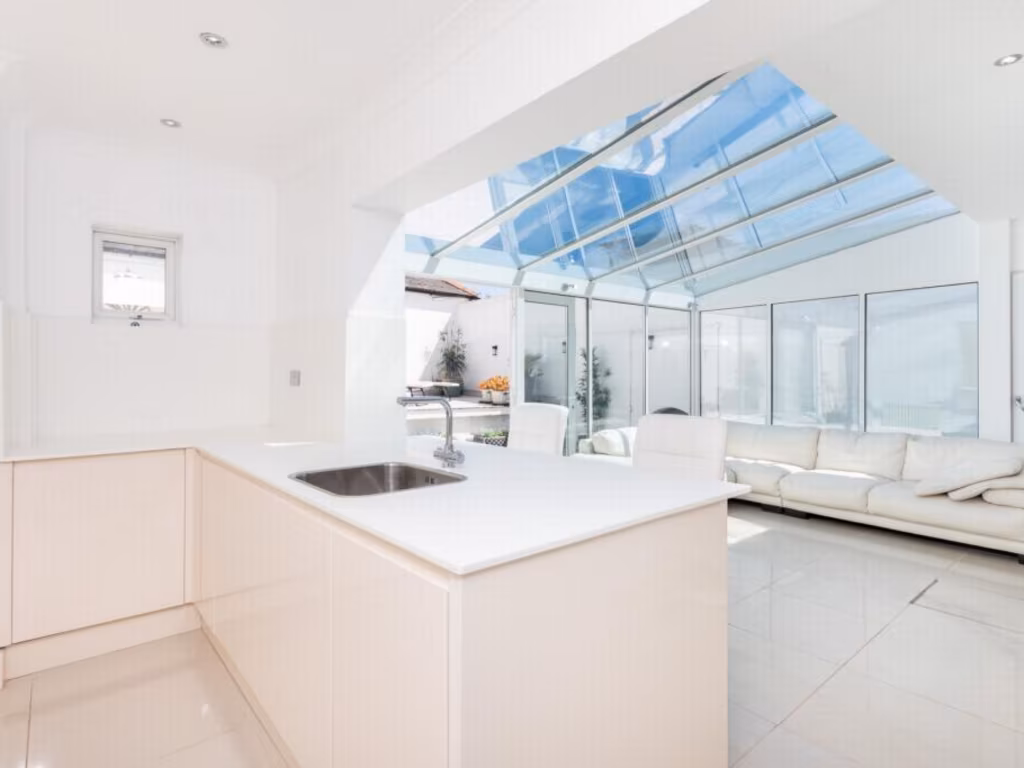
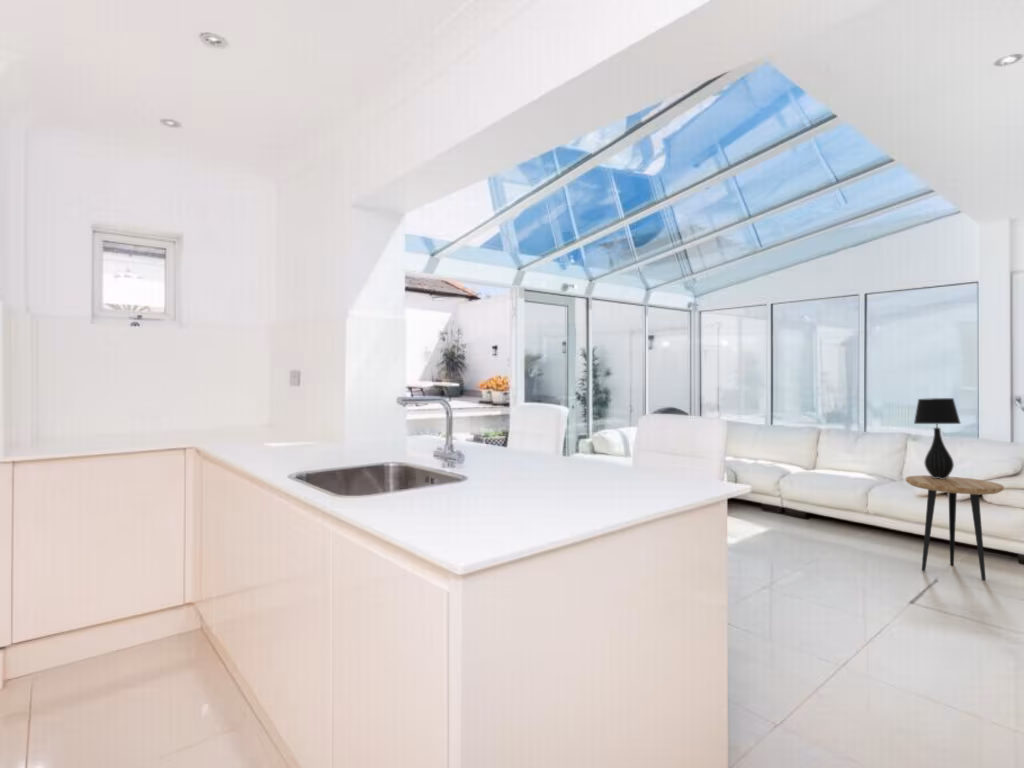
+ side table (952, 526)
+ table lamp (939, 438)
